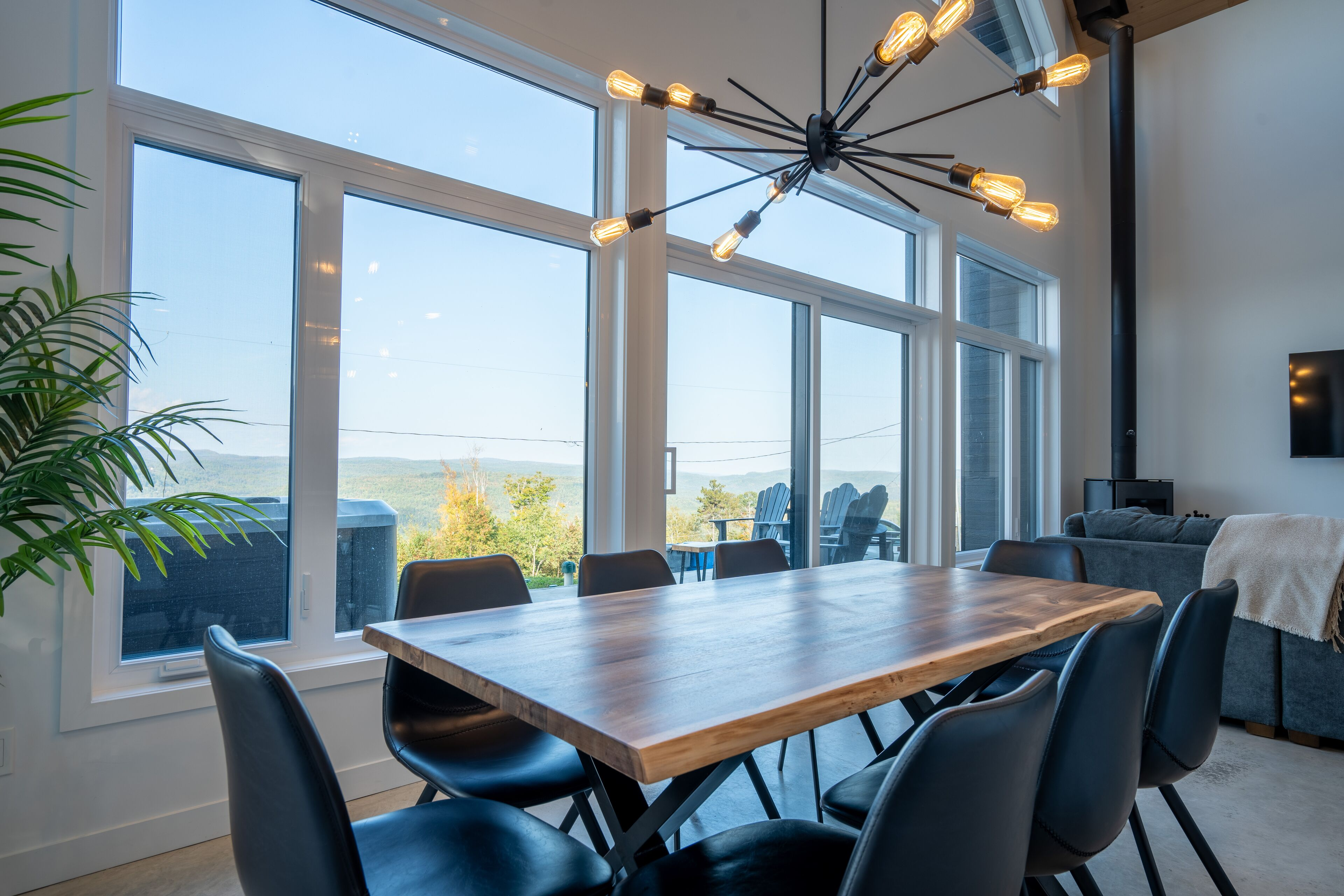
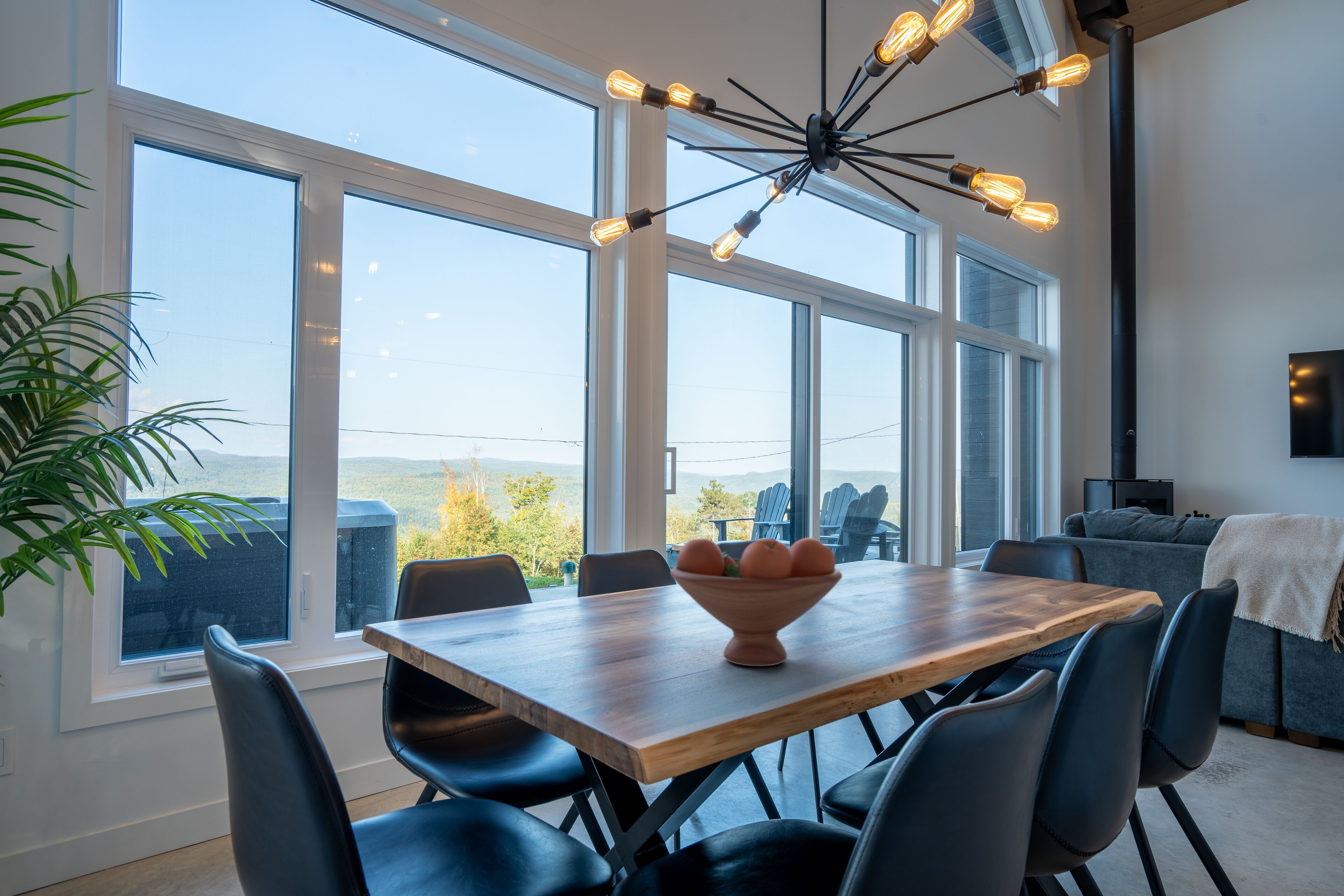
+ fruit bowl (755, 596)
